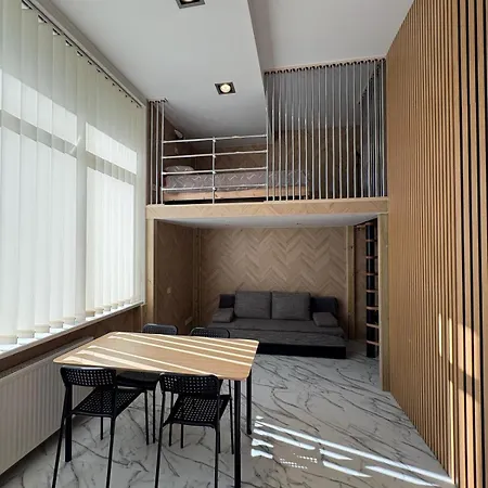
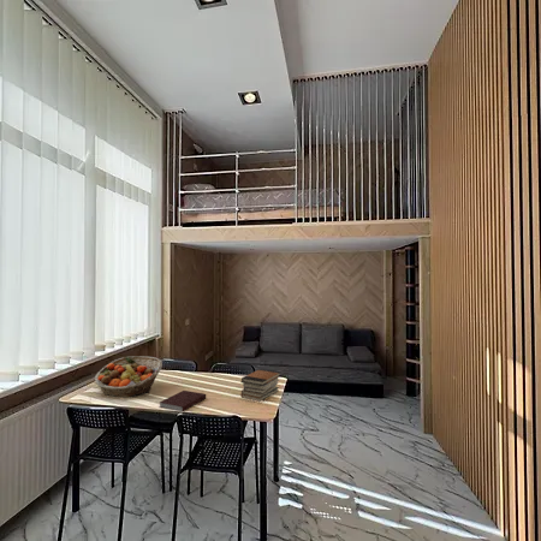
+ fruit basket (129, 375)
+ notebook (183, 400)
+ book stack (261, 384)
